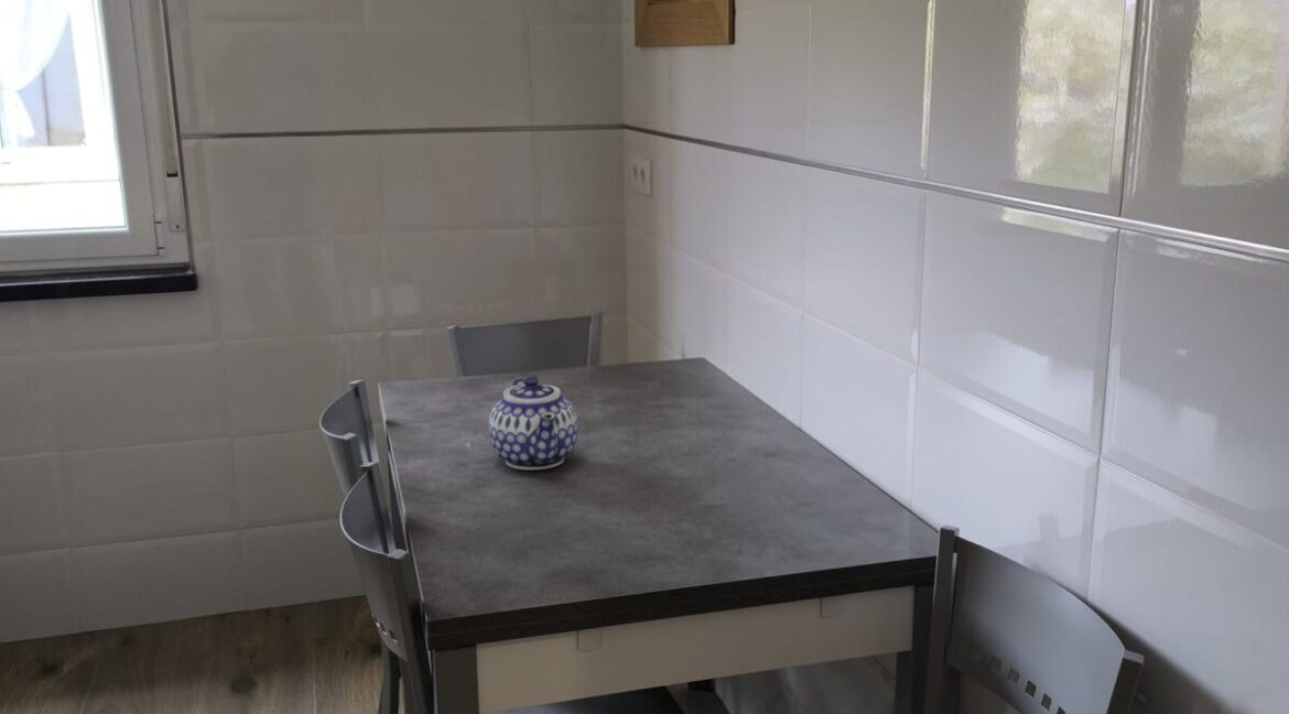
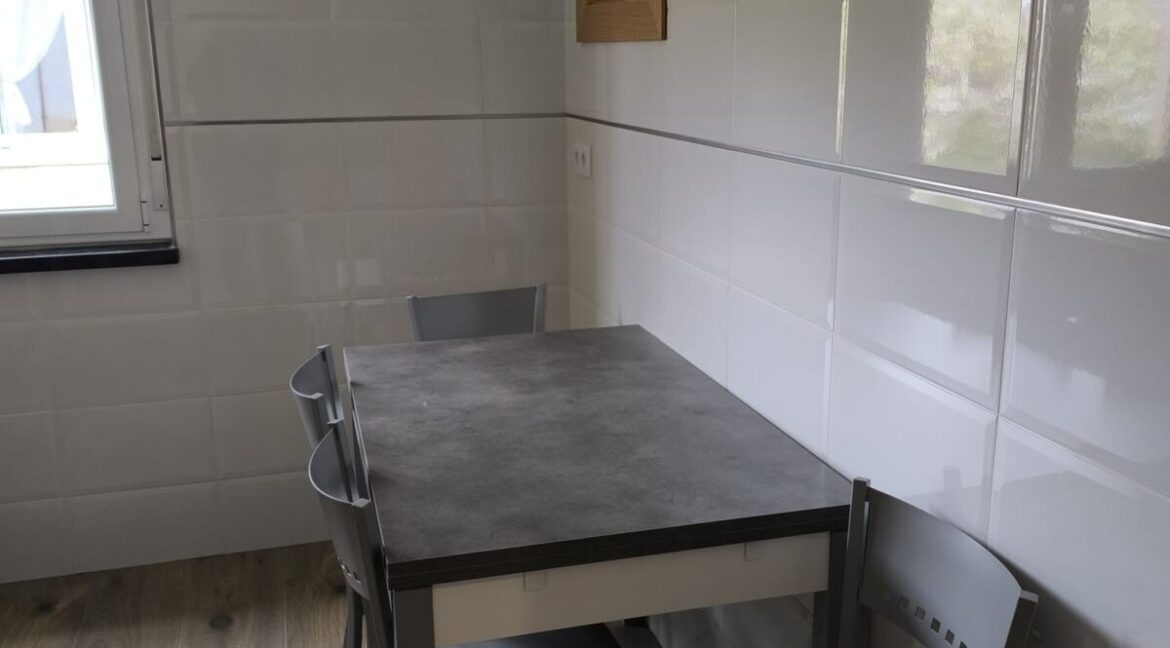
- teapot (533, 419)
